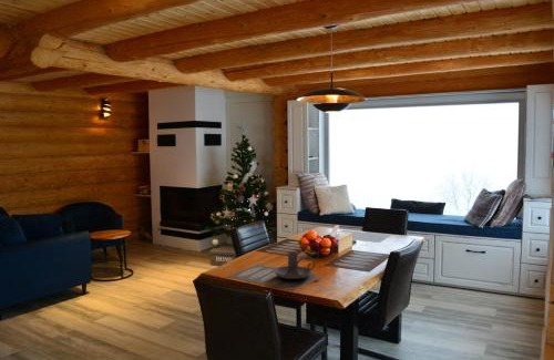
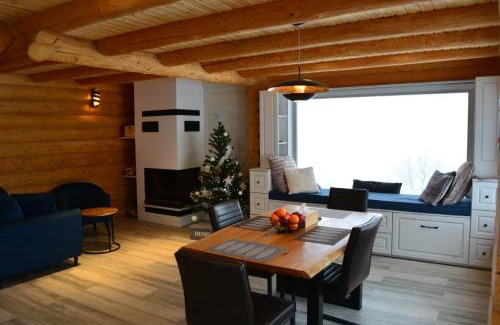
- candle holder (296, 264)
